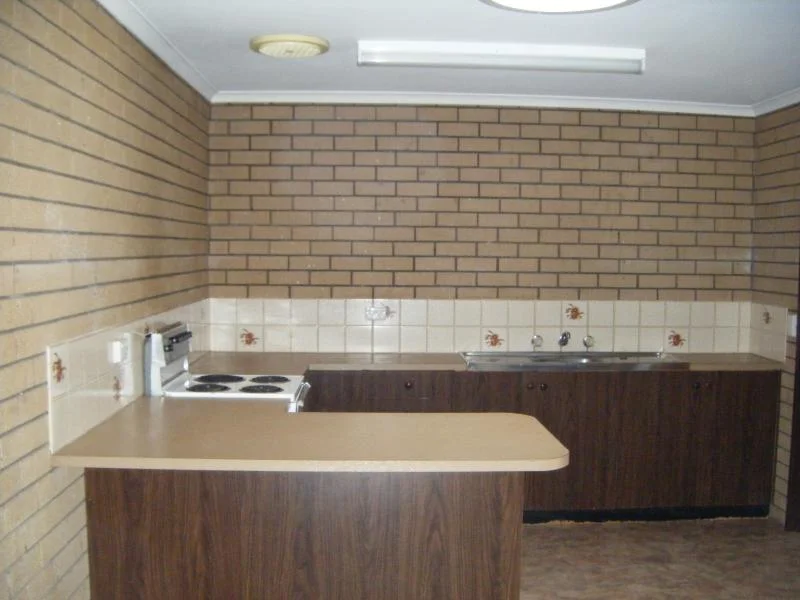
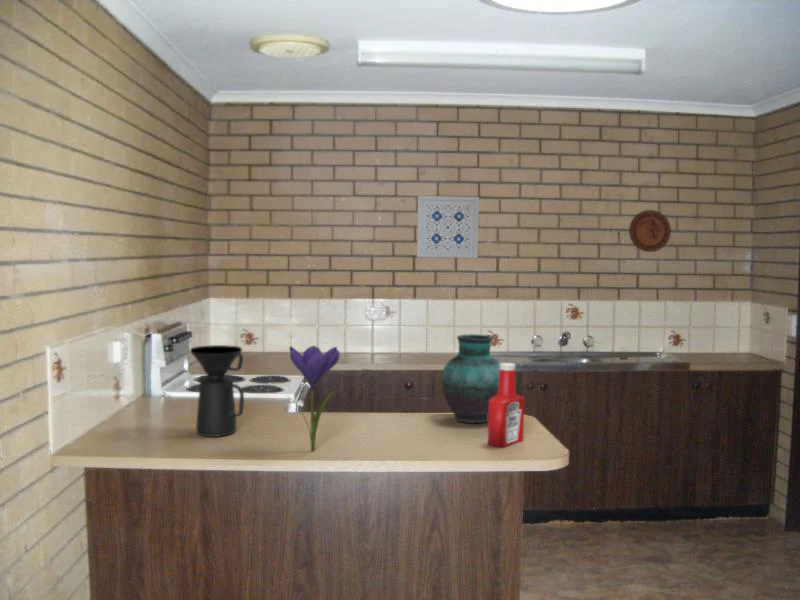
+ decorative plate (649, 231)
+ flower (312, 398)
+ vase (473, 377)
+ wall art (447, 227)
+ coffee maker (216, 390)
+ soap bottle (506, 403)
